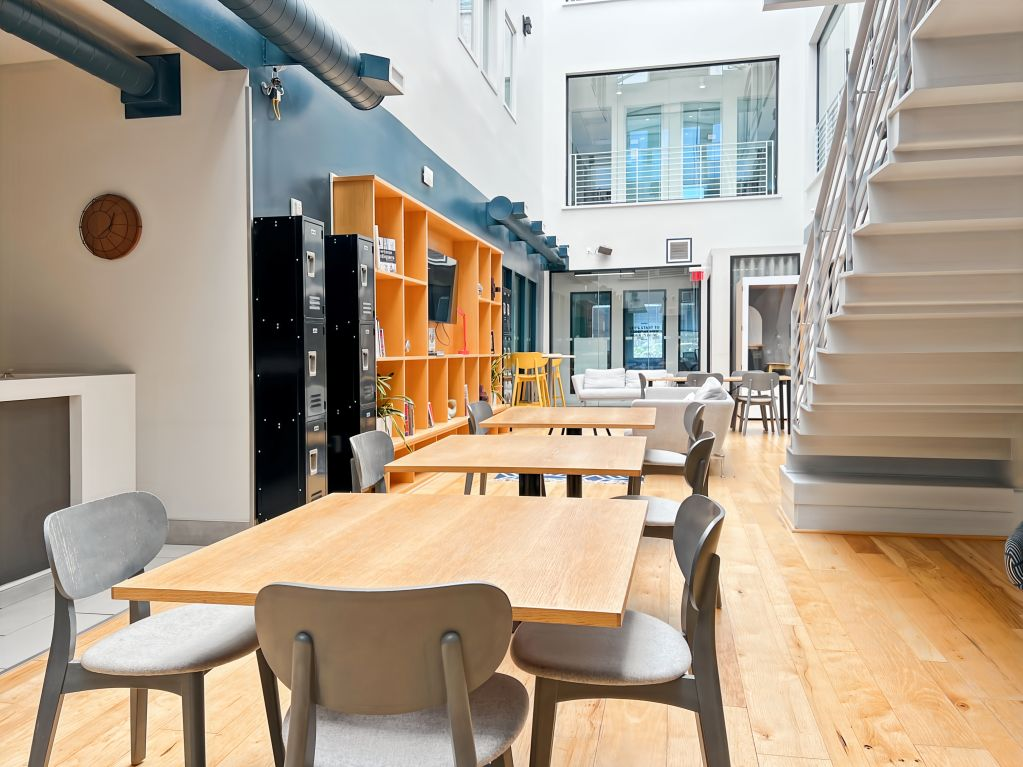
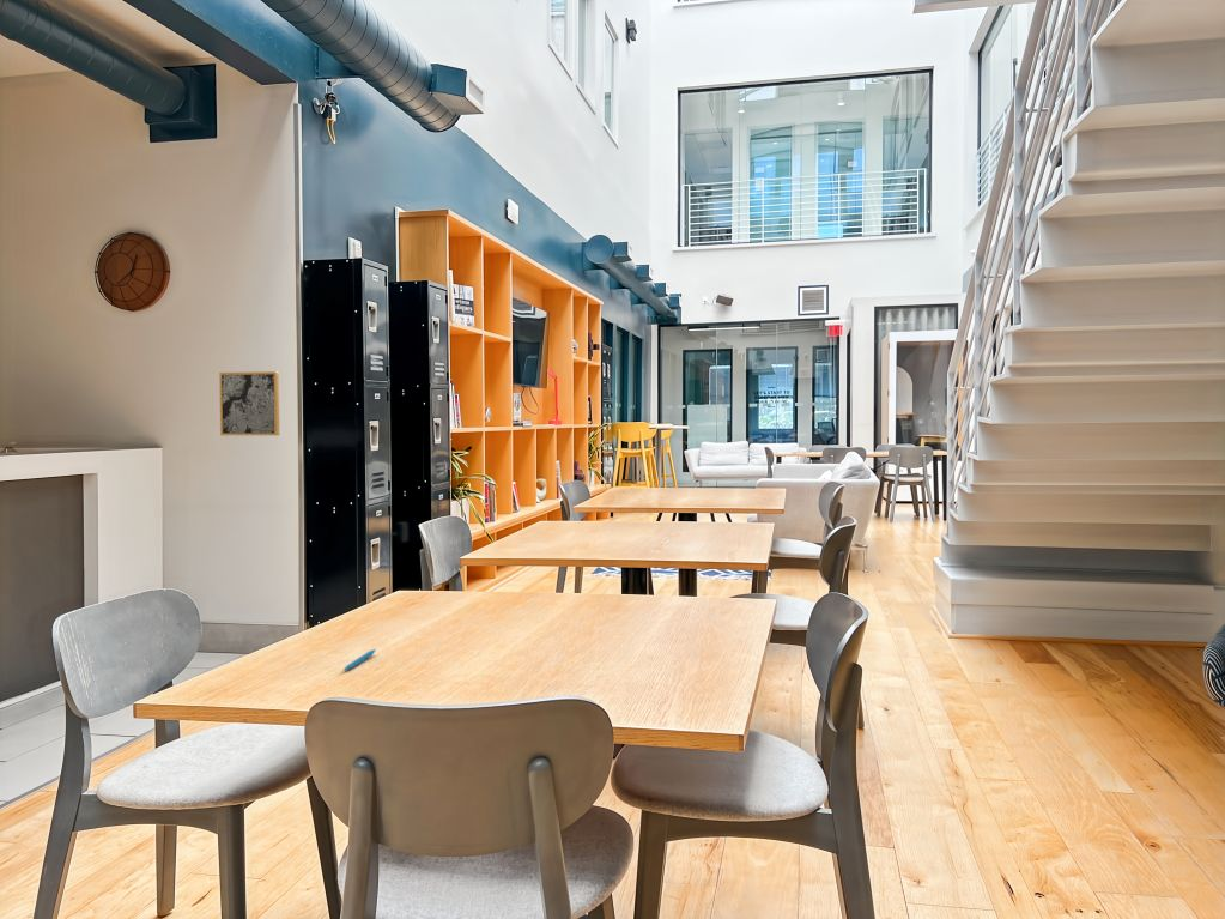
+ pen (359, 659)
+ wall art (249, 404)
